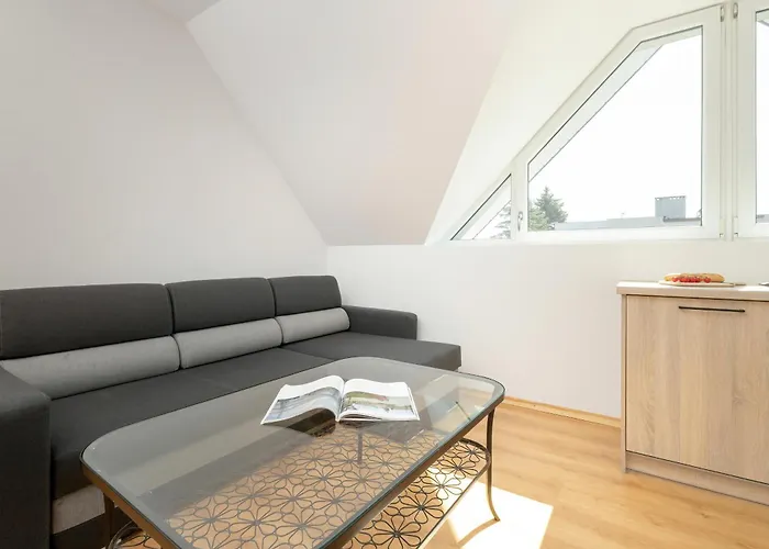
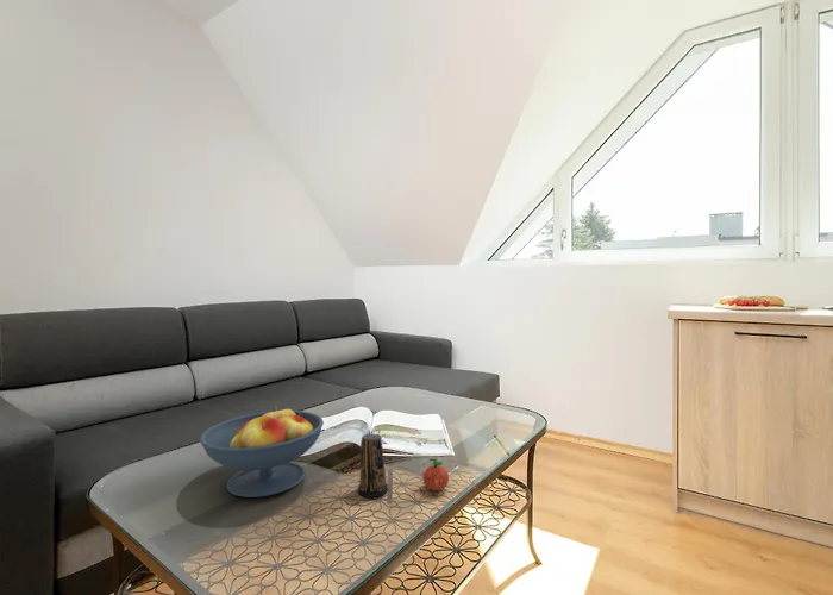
+ candle (371, 463)
+ fruit bowl (264, 444)
+ apple (436, 474)
